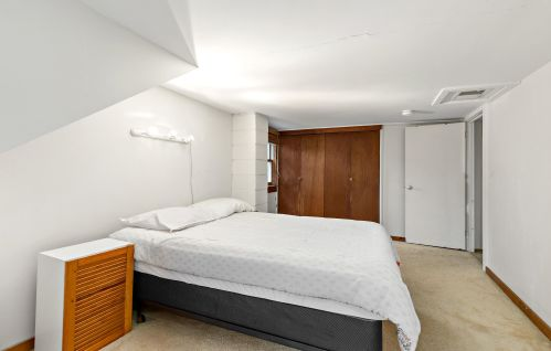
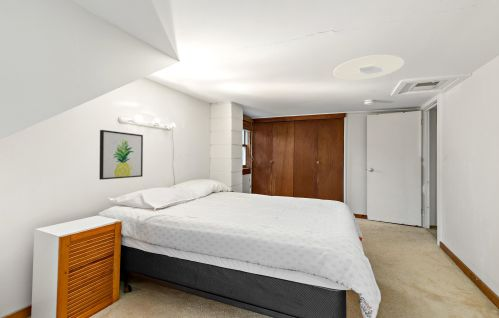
+ ceiling light (366, 66)
+ wall art (123, 155)
